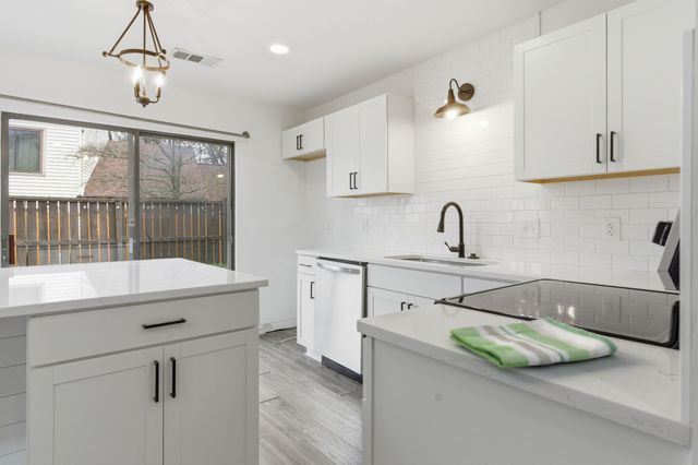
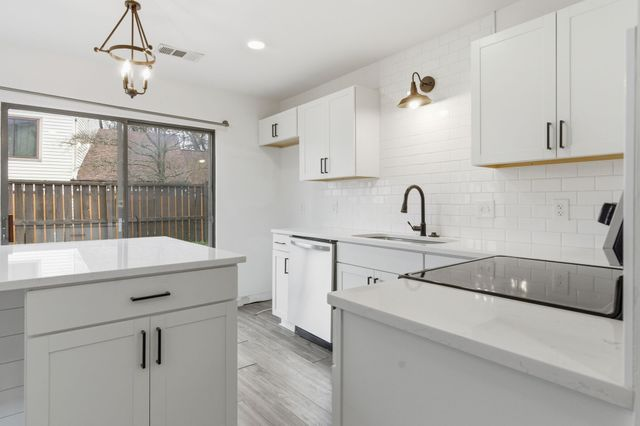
- dish towel (528, 338)
